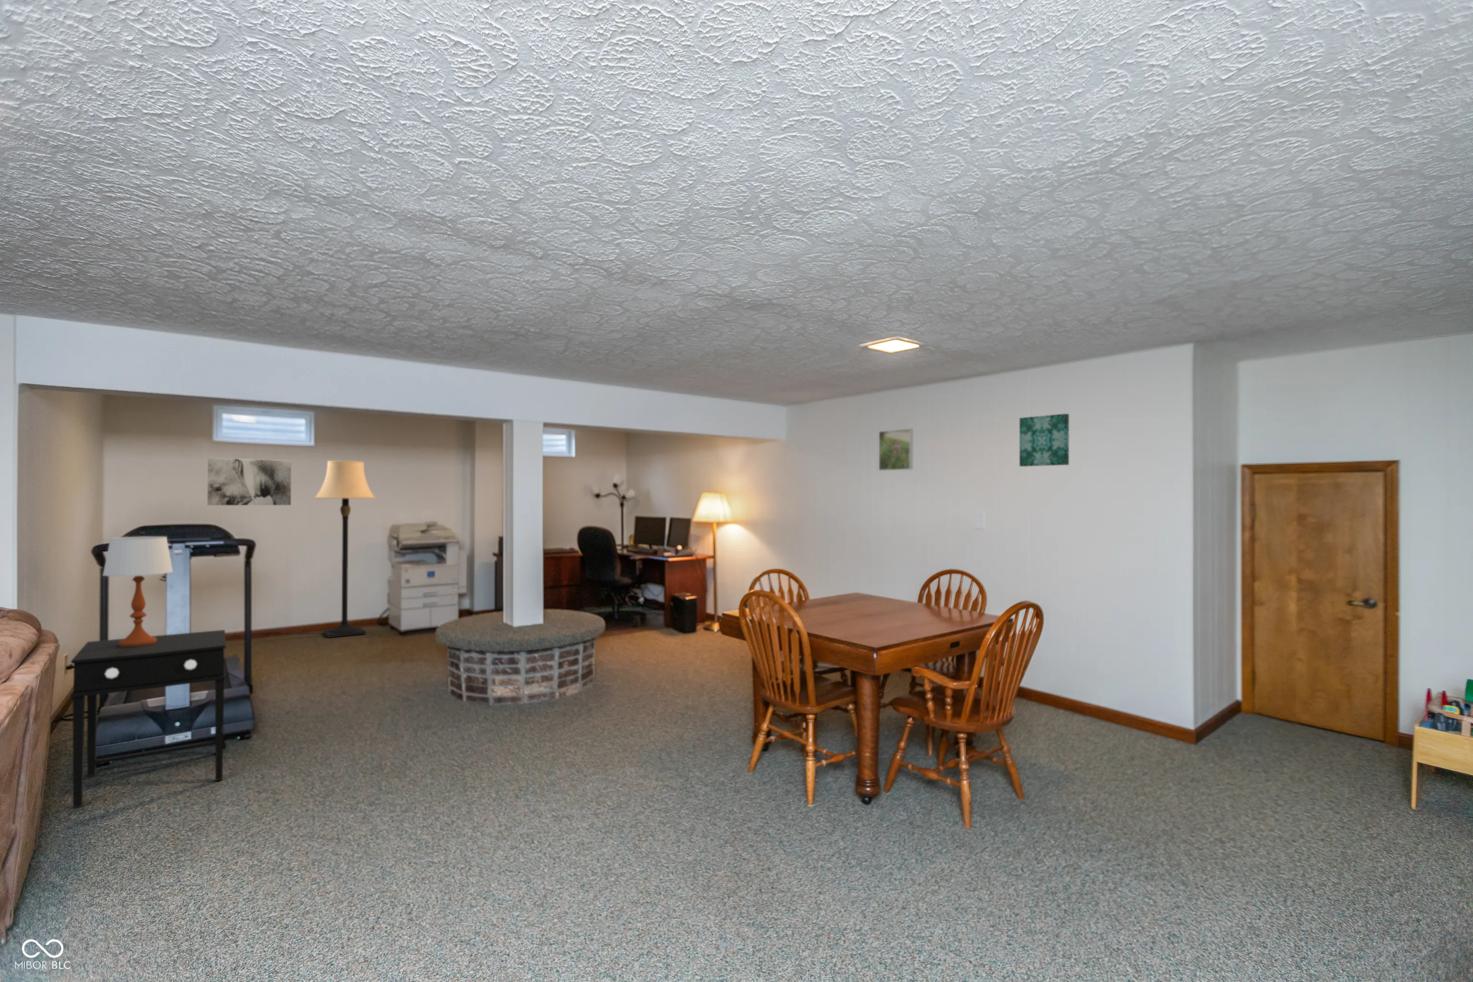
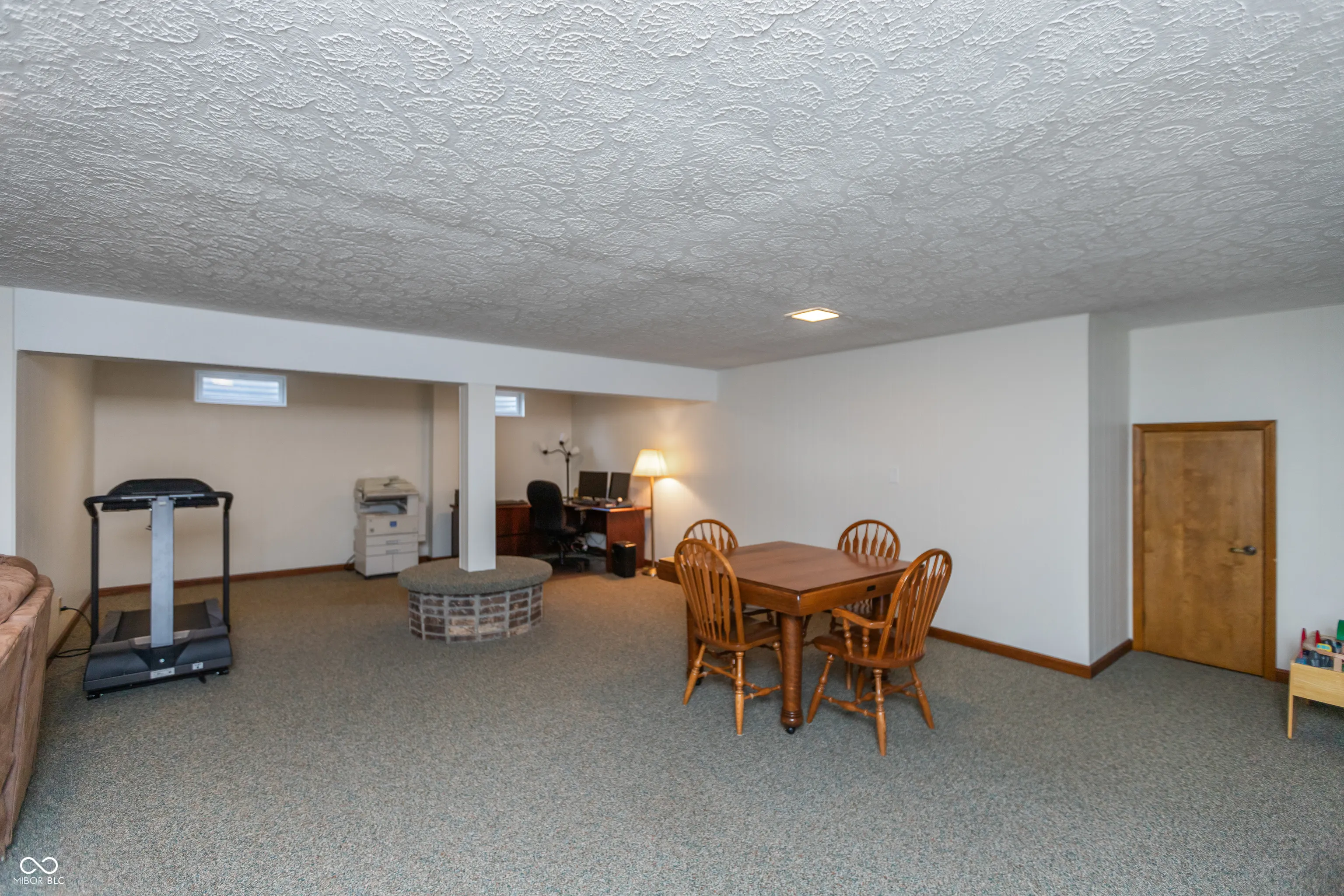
- wall art (1043, 441)
- lamp (345, 547)
- side table (153, 688)
- wall art (250, 482)
- table lamp (138, 590)
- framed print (895, 449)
